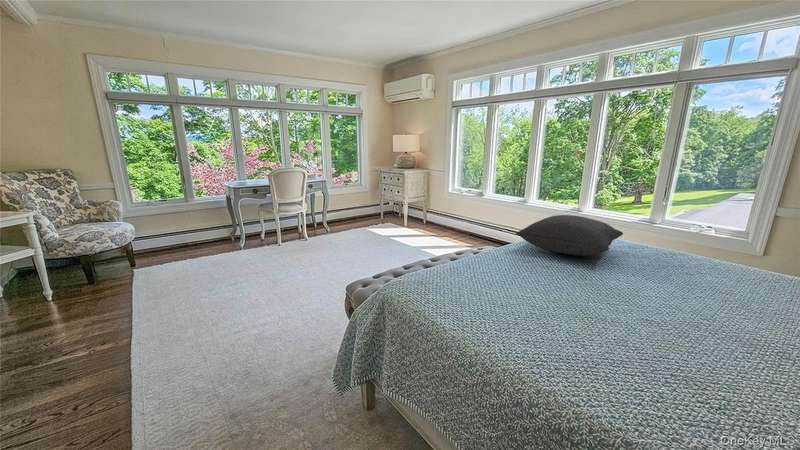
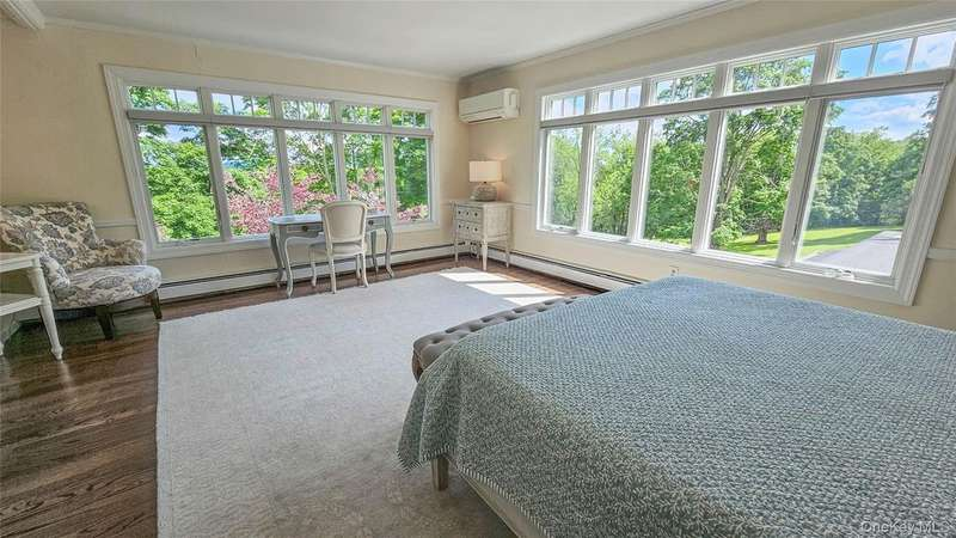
- pillow (569, 234)
